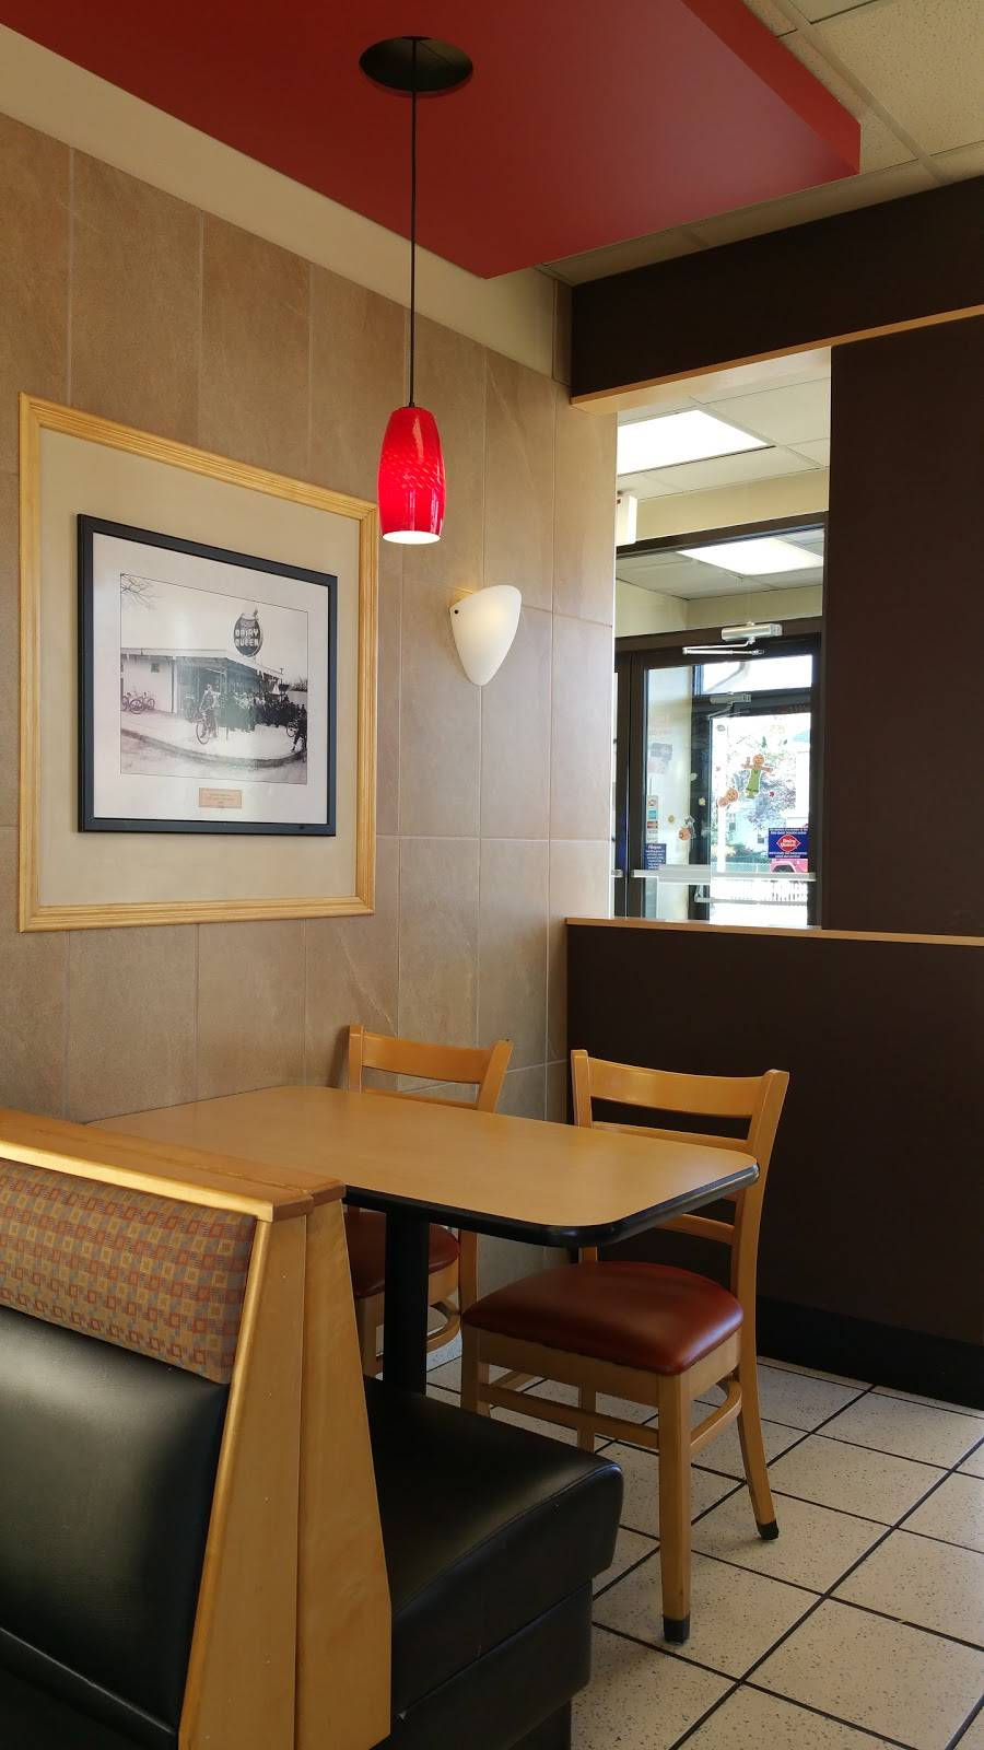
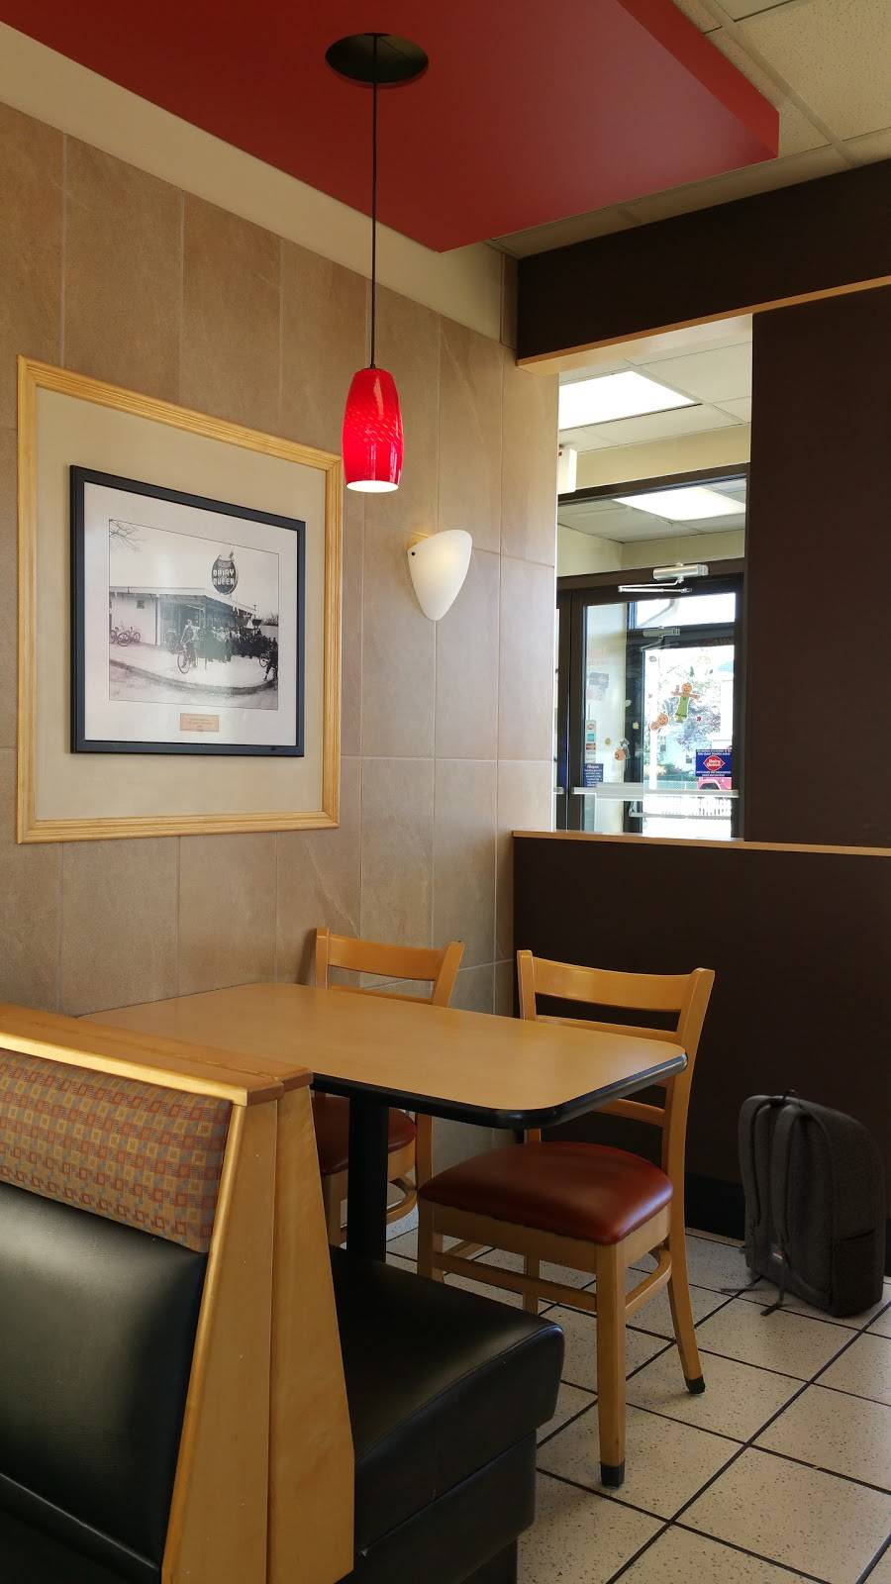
+ backpack (797, 1189)
